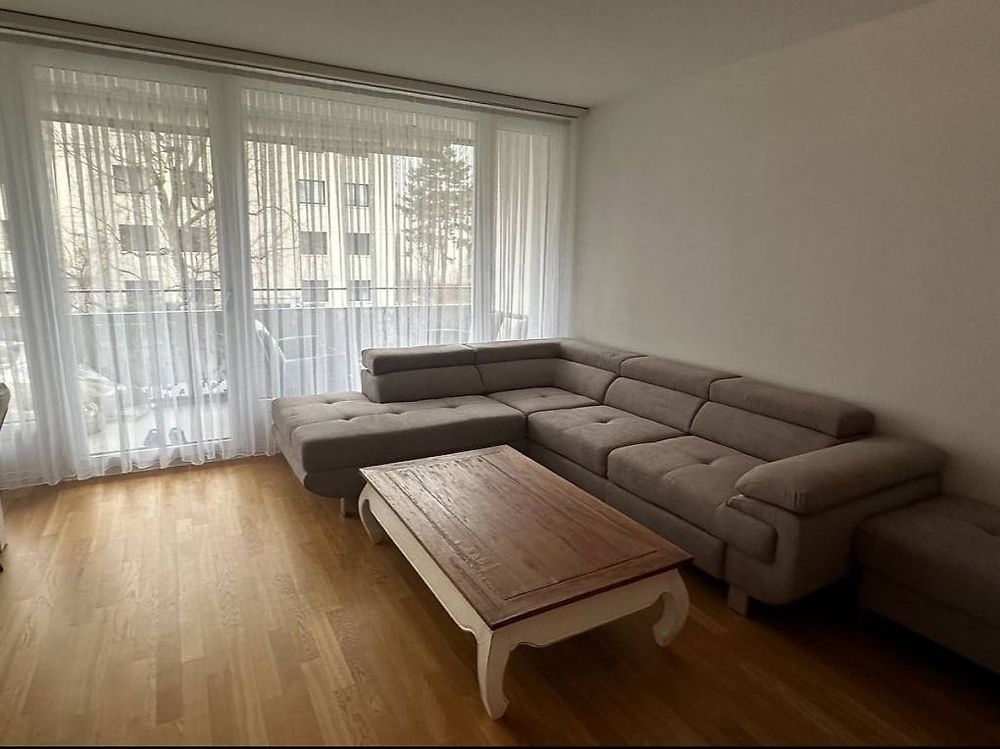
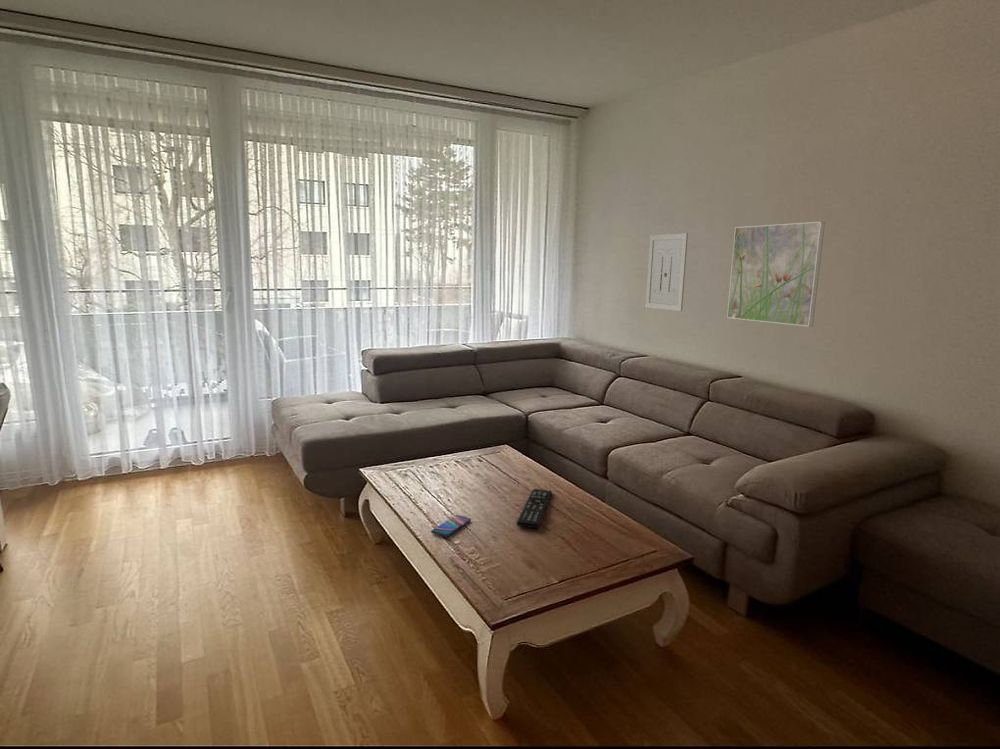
+ wall art (665, 272)
+ remote control (535, 506)
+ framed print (771, 274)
+ smartphone (451, 525)
